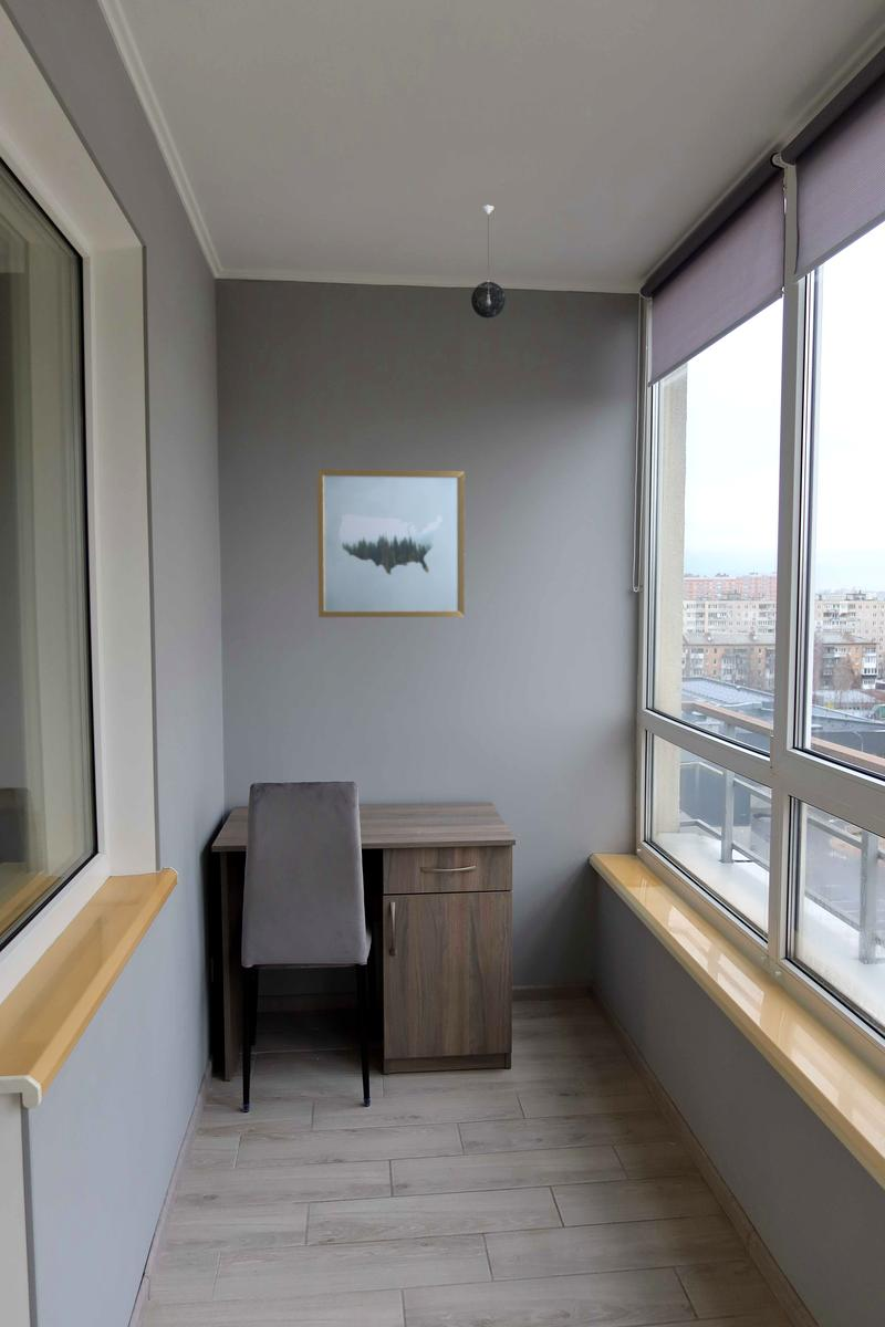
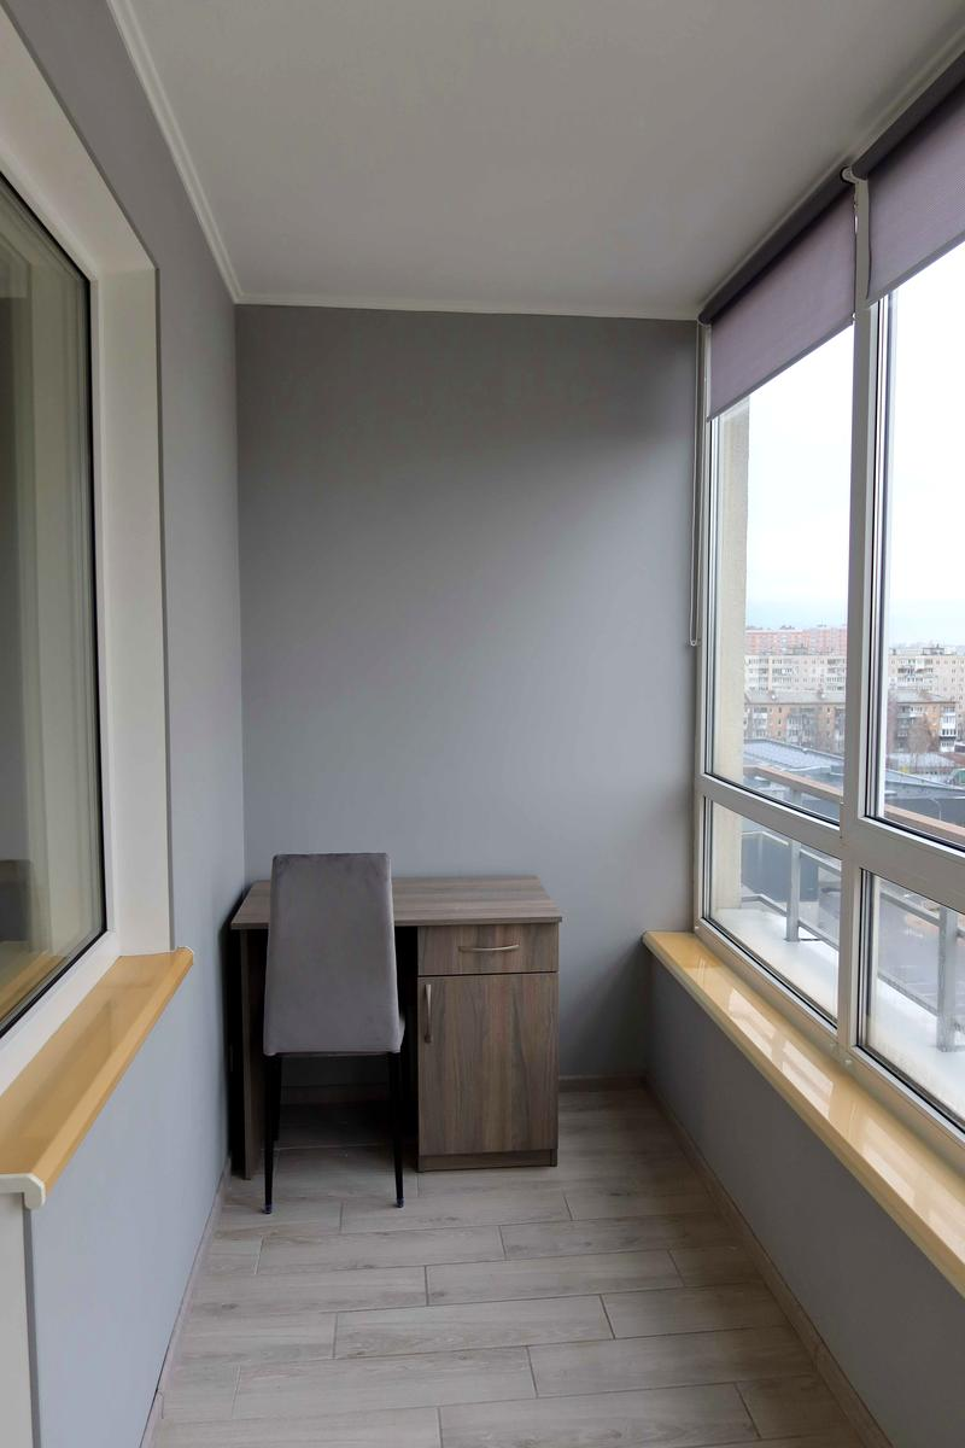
- wall art (391, 544)
- pendant light (488, 262)
